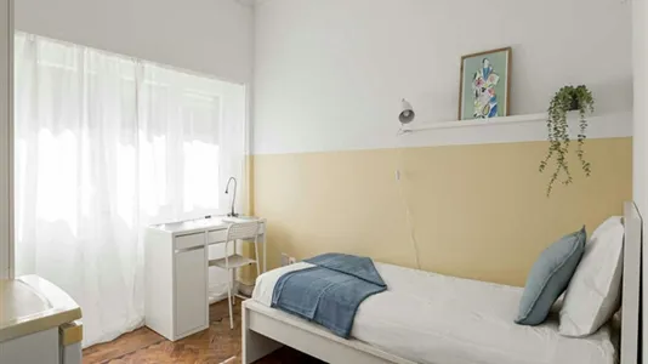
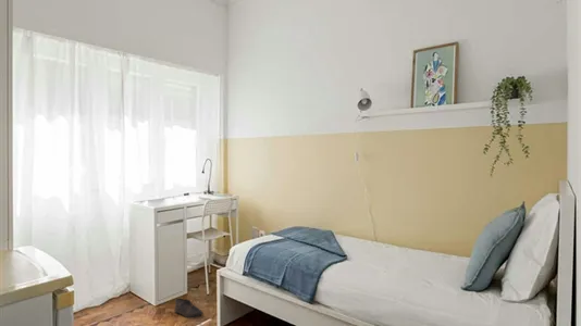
+ shoe (188, 306)
